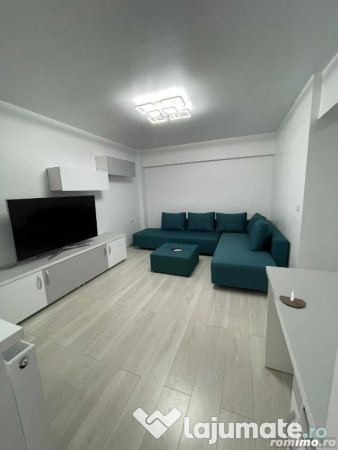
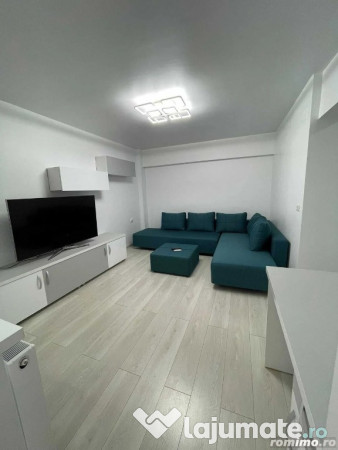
- candle (292, 295)
